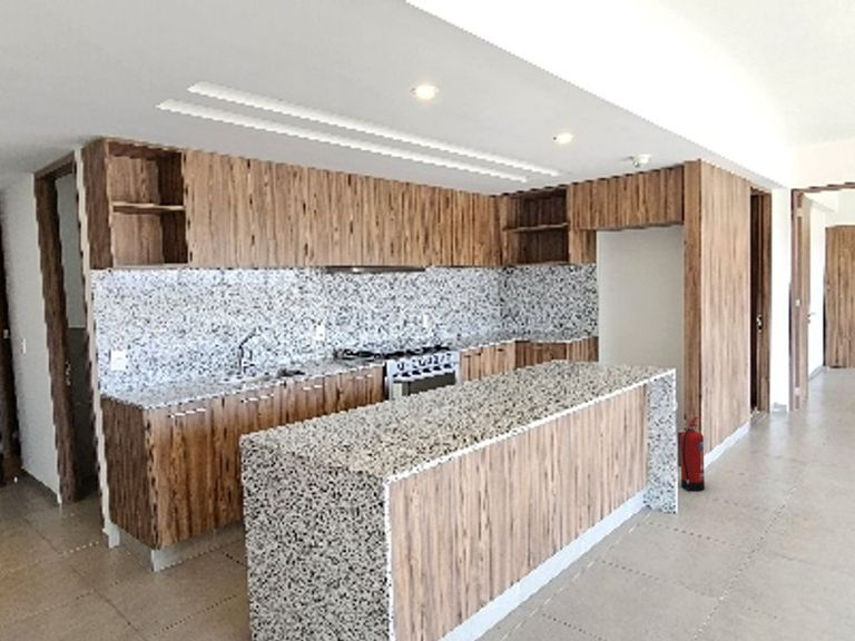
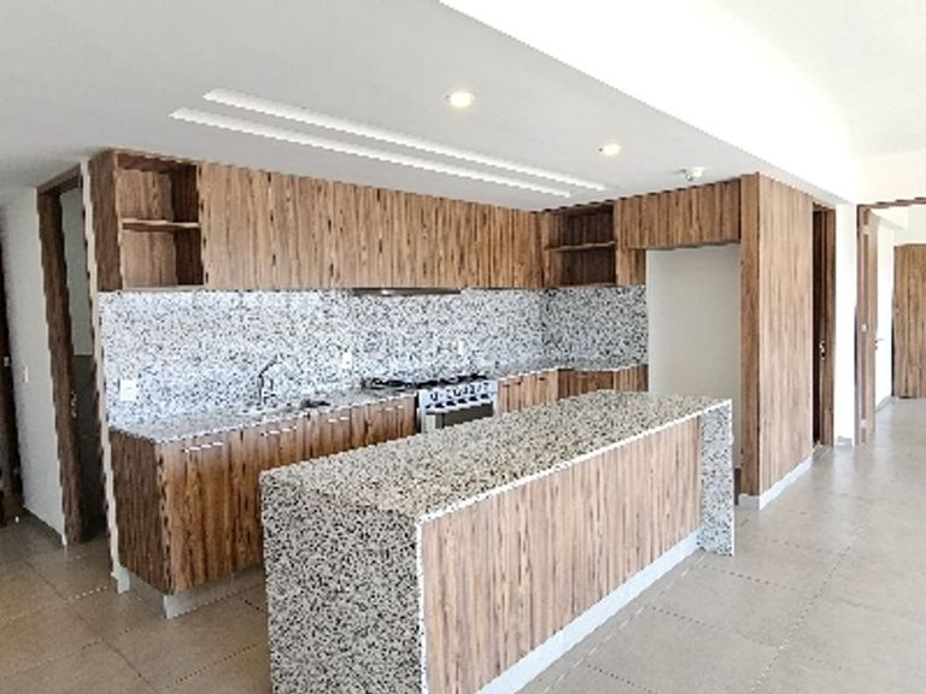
- fire extinguisher (690, 454)
